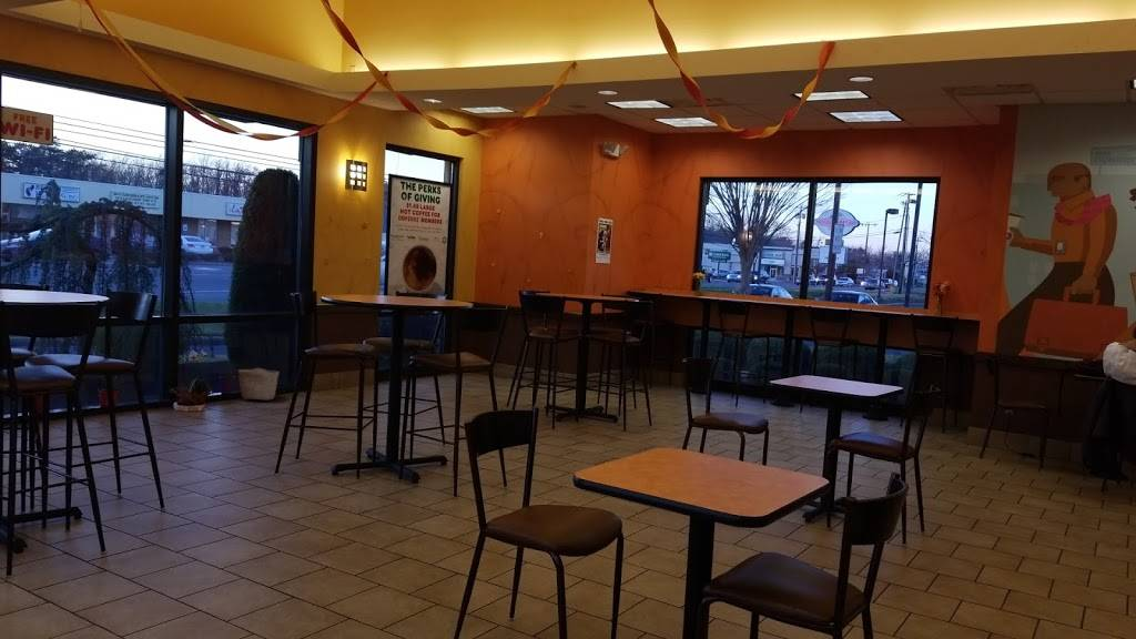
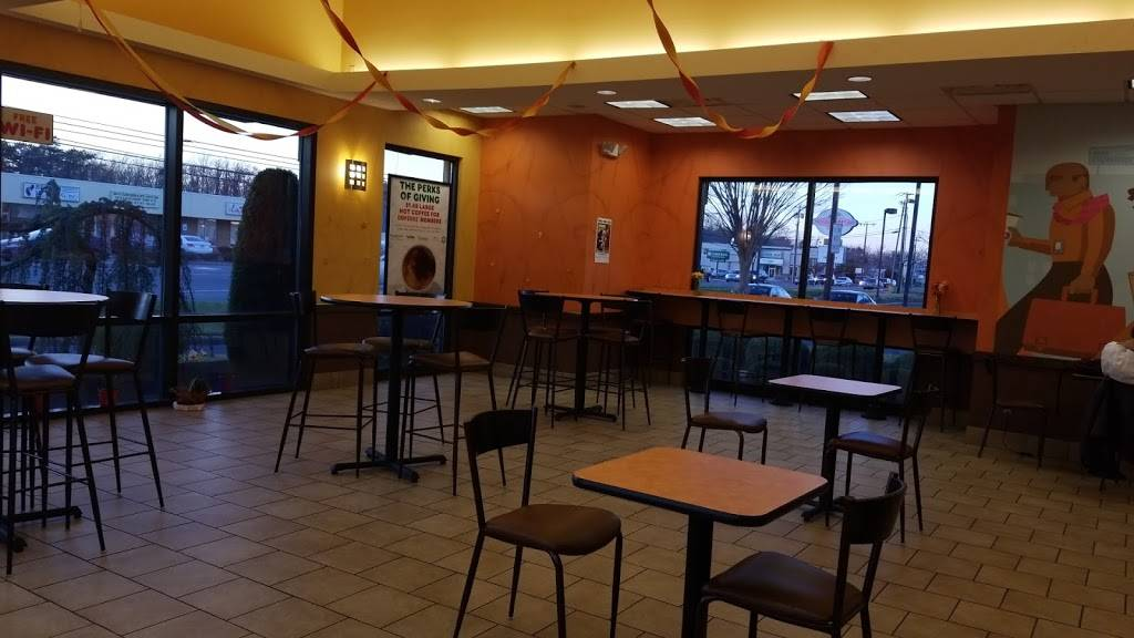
- basket (257, 383)
